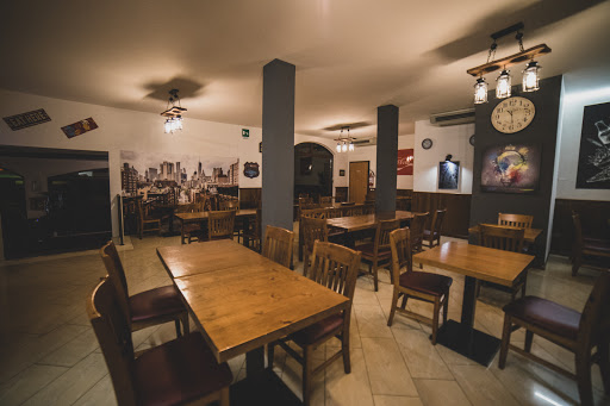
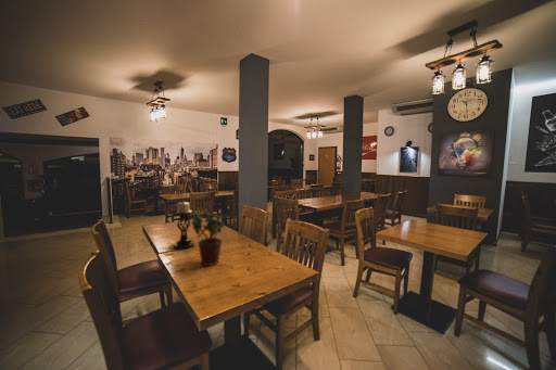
+ candle holder (185, 224)
+ potted plant (210, 234)
